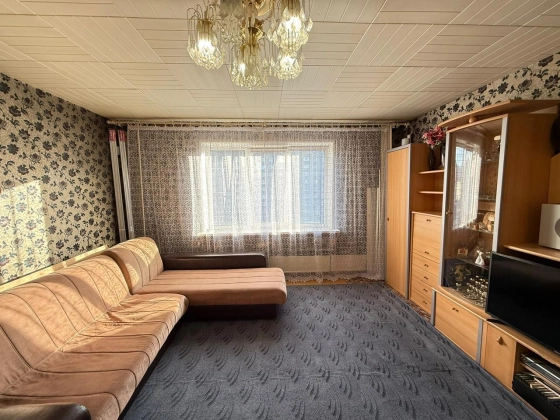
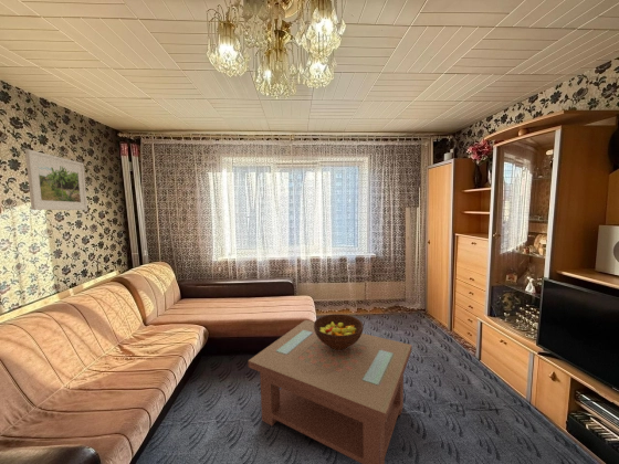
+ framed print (60, 183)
+ coffee table (334, 382)
+ fruit bowl (338, 334)
